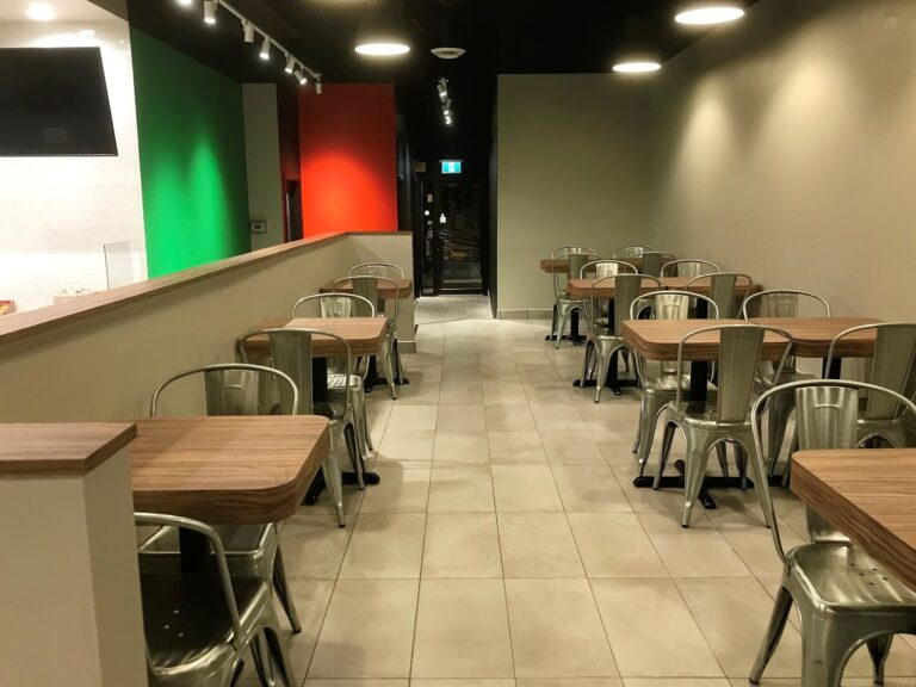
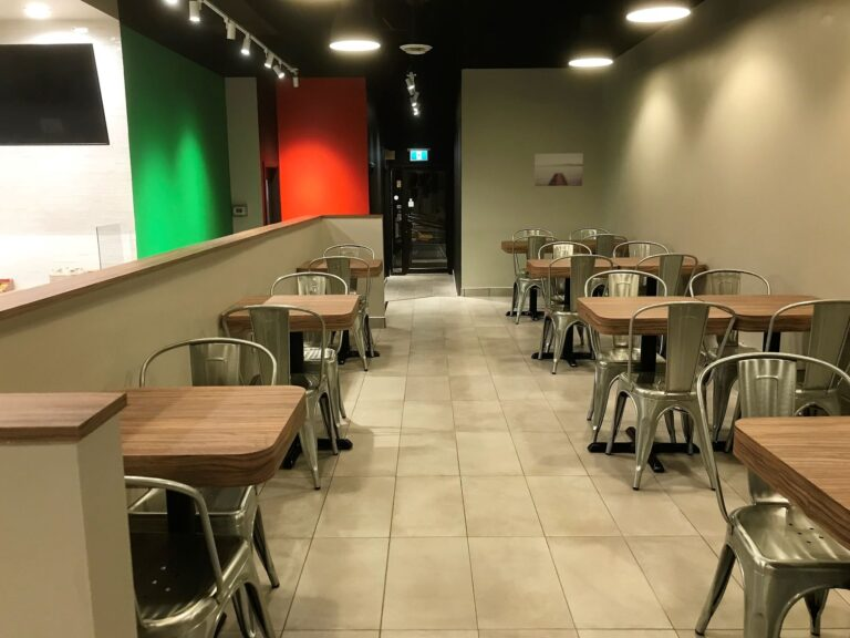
+ wall art (558, 169)
